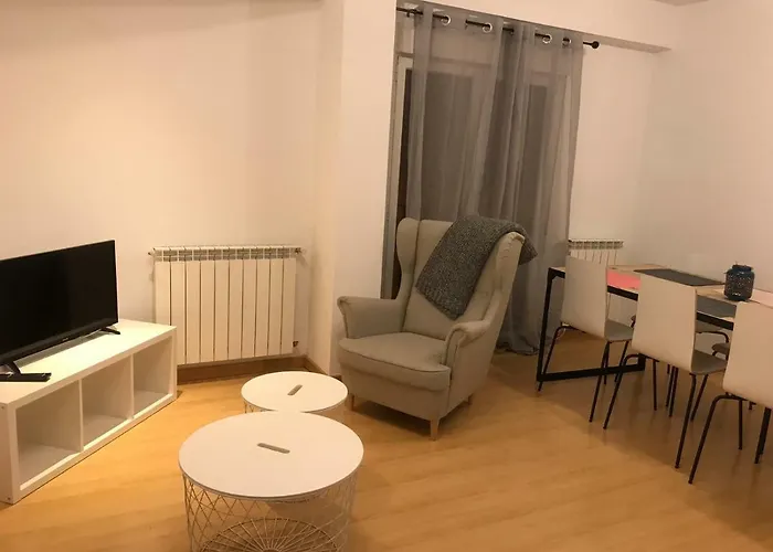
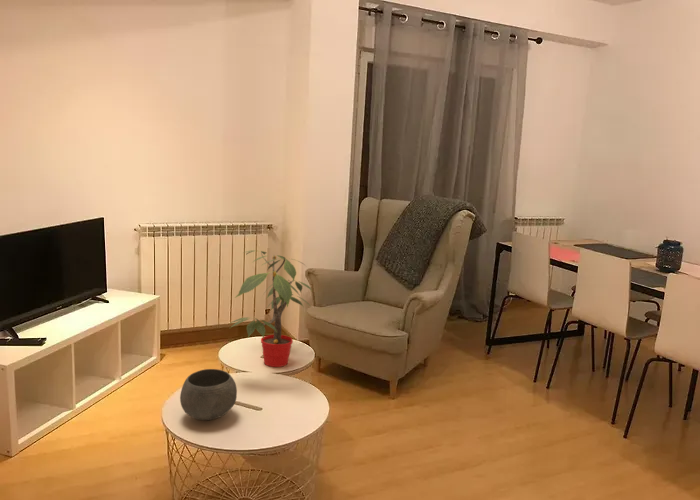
+ potted plant (273, 309)
+ bowl (208, 396)
